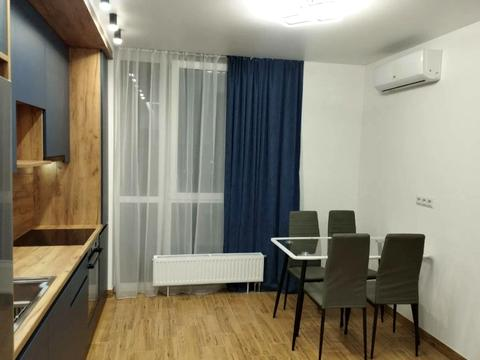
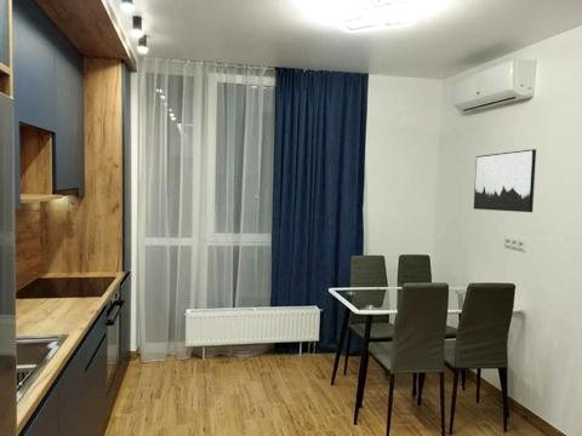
+ wall art (501, 182)
